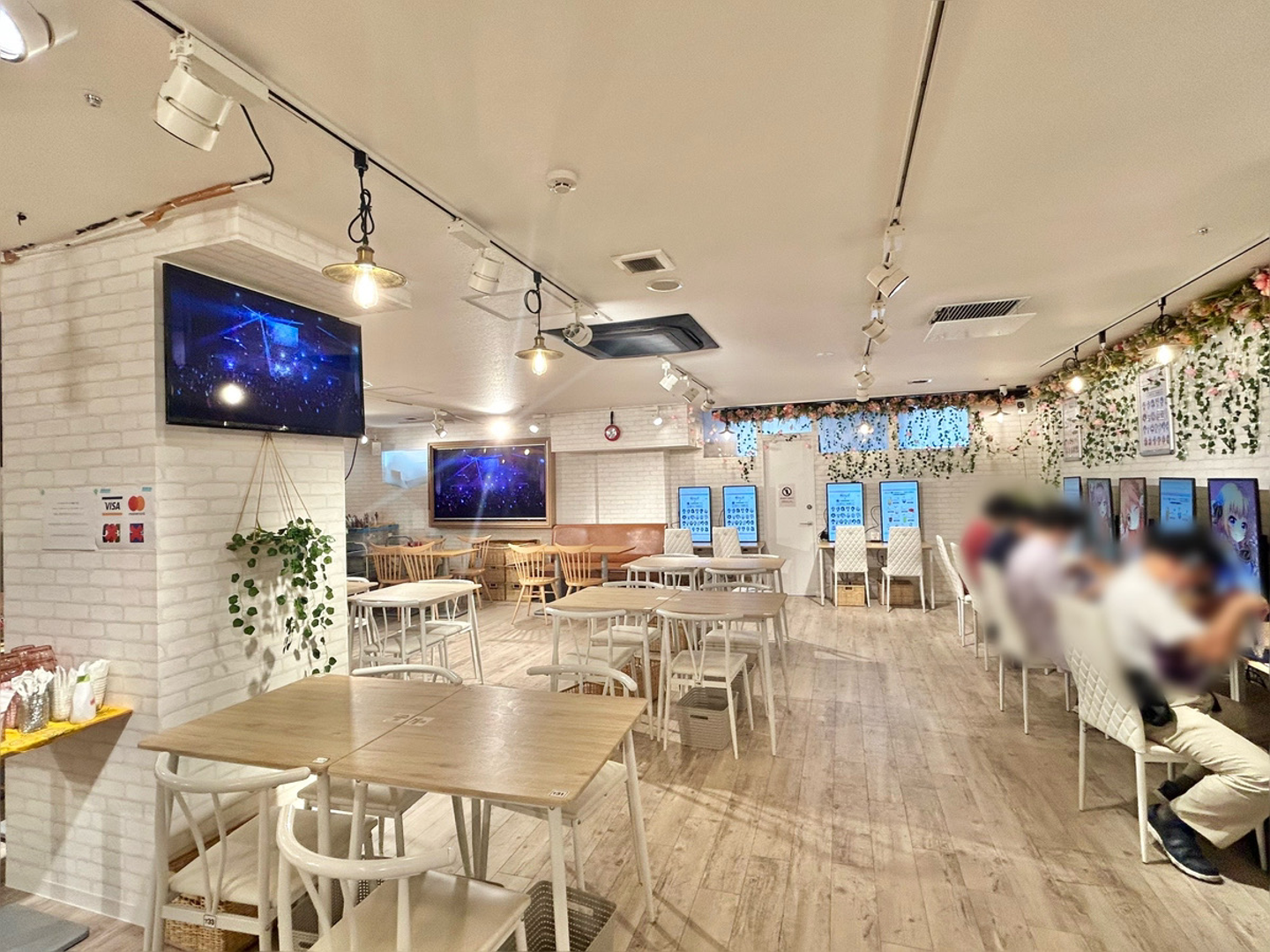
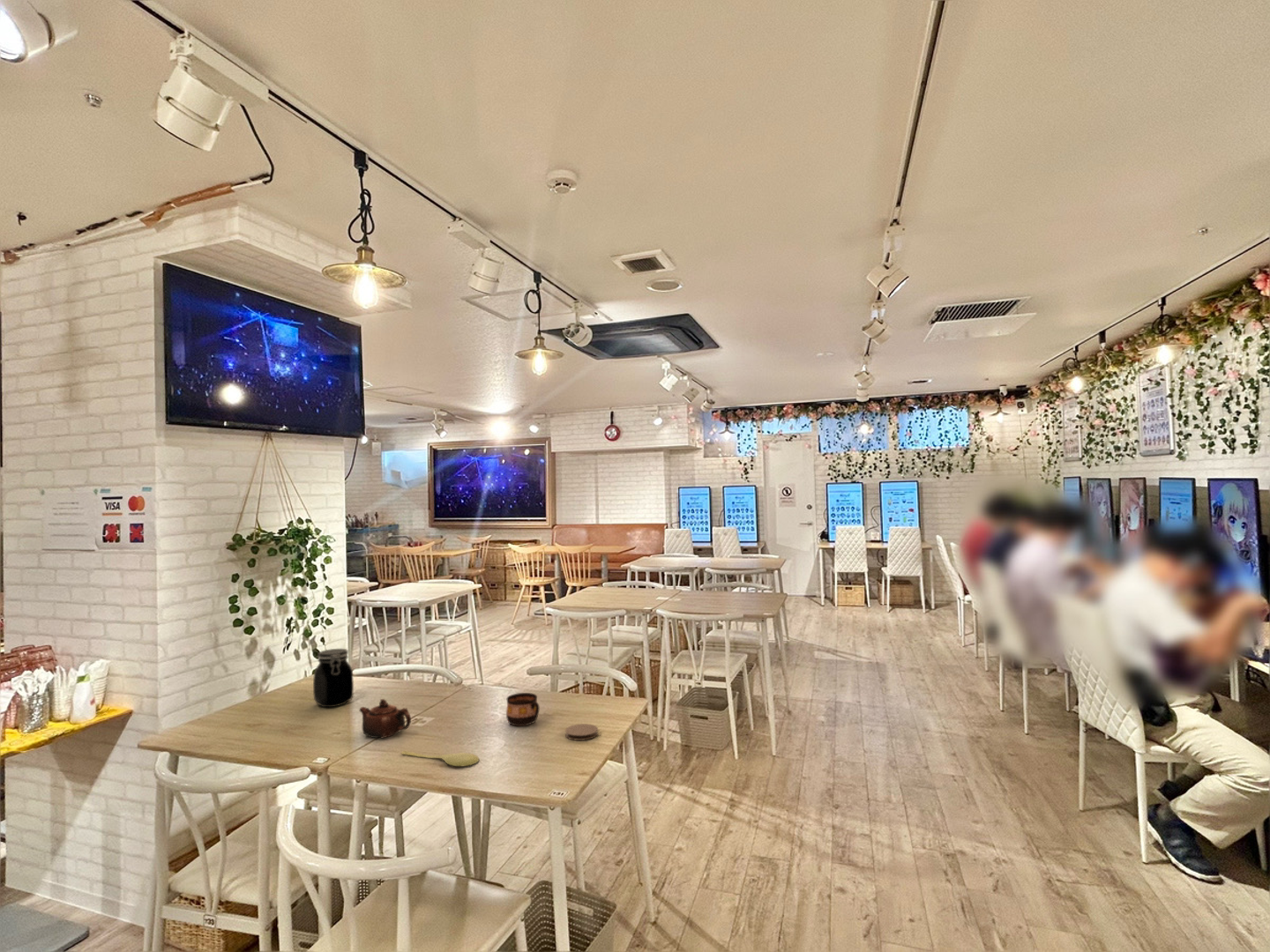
+ jar (333, 677)
+ spoon (438, 755)
+ cup (522, 710)
+ teapot (385, 716)
+ coaster (581, 732)
